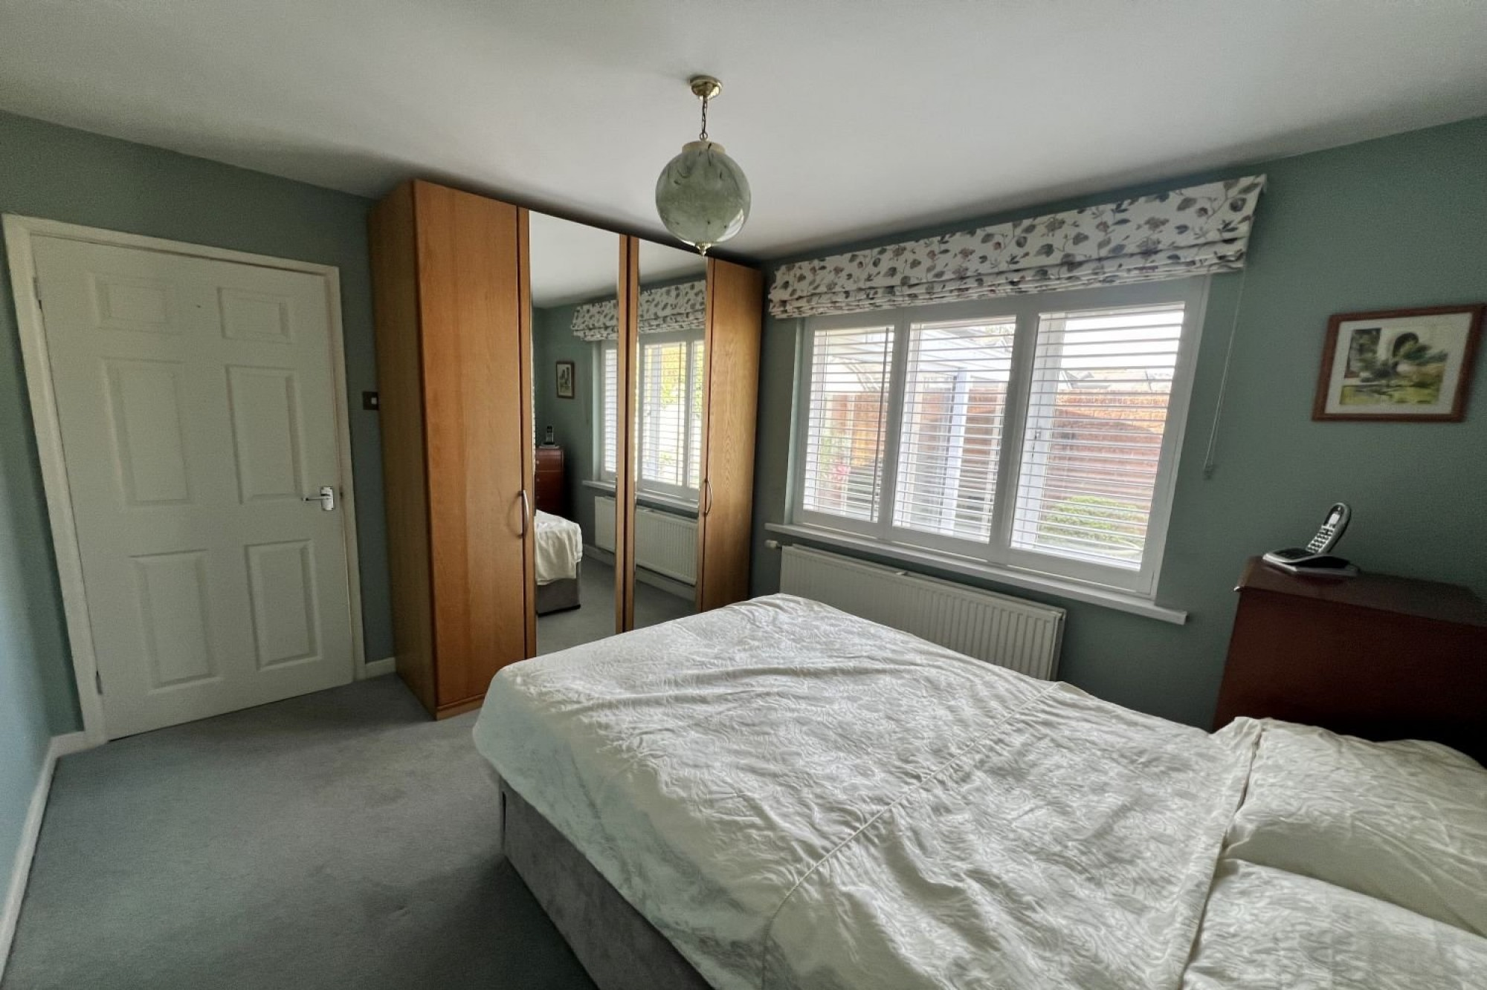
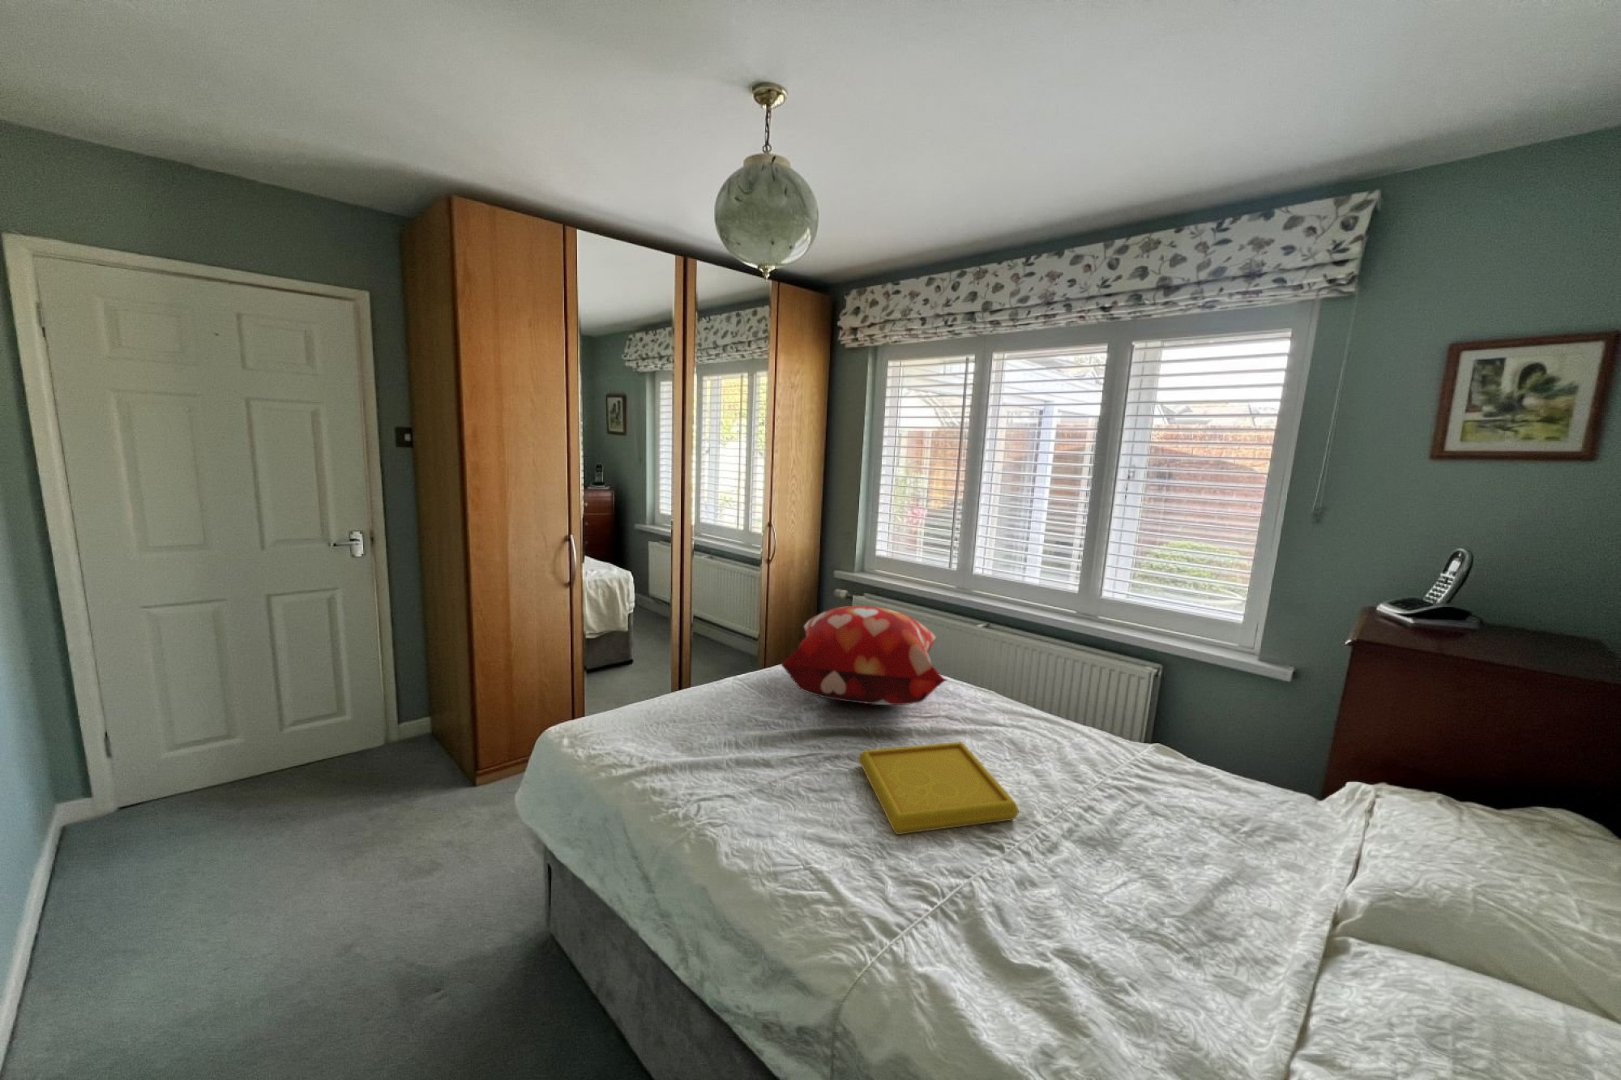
+ decorative pillow (867, 651)
+ serving tray (933, 782)
